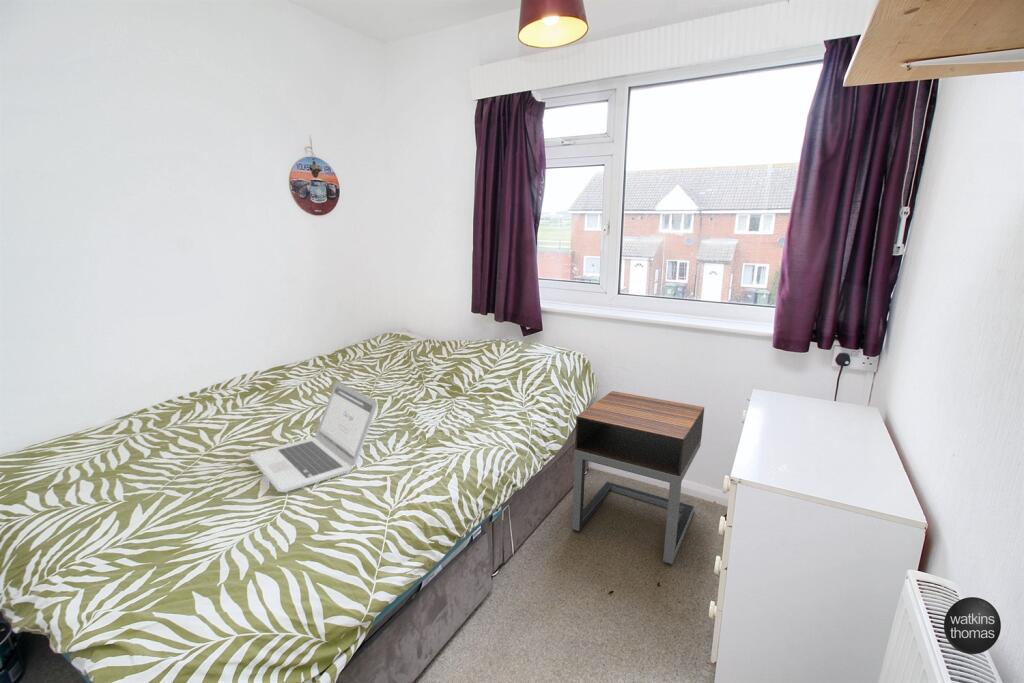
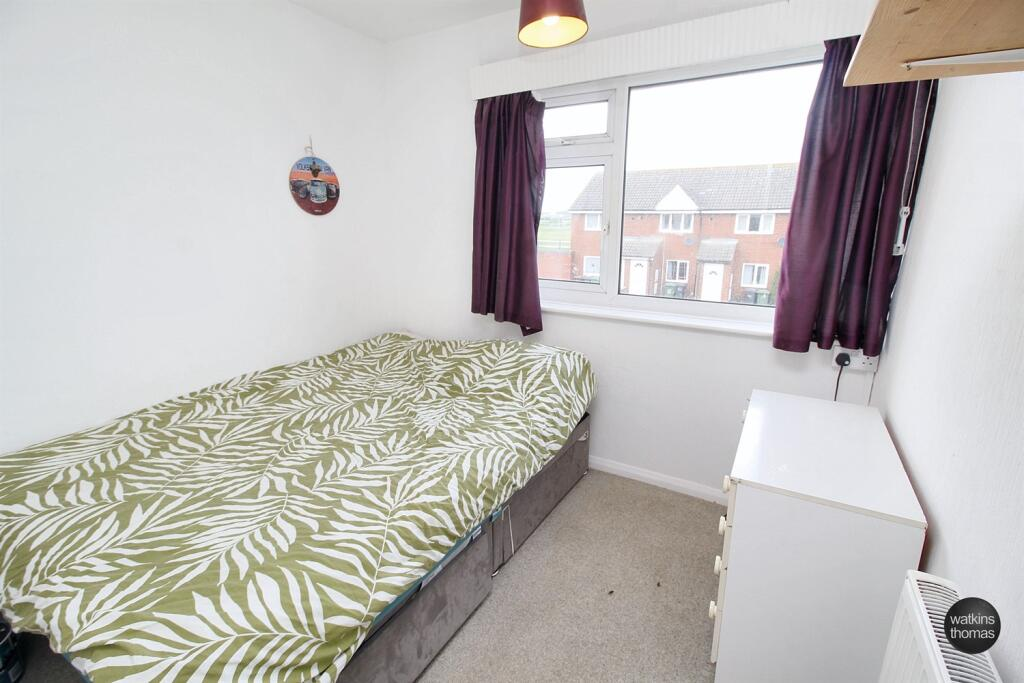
- laptop (316, 432)
- nightstand (638, 467)
